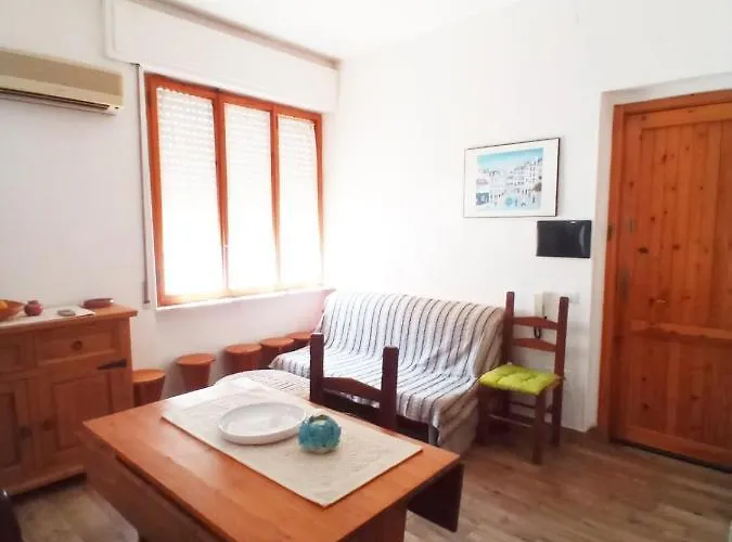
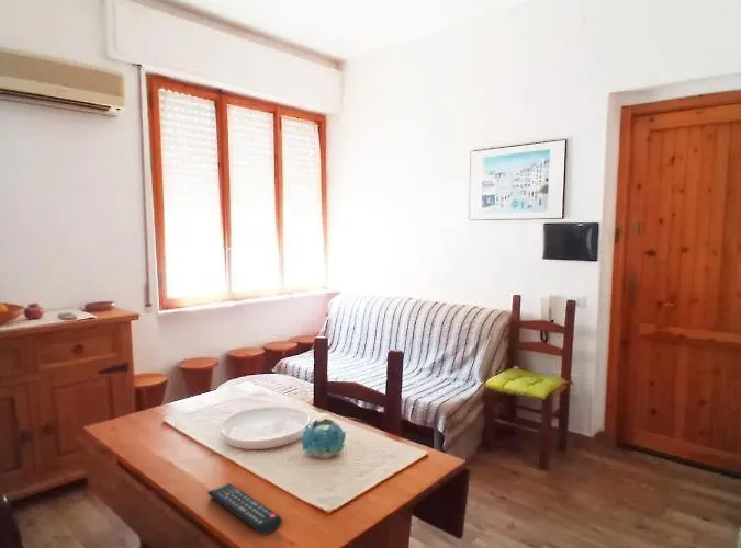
+ remote control (243, 506)
